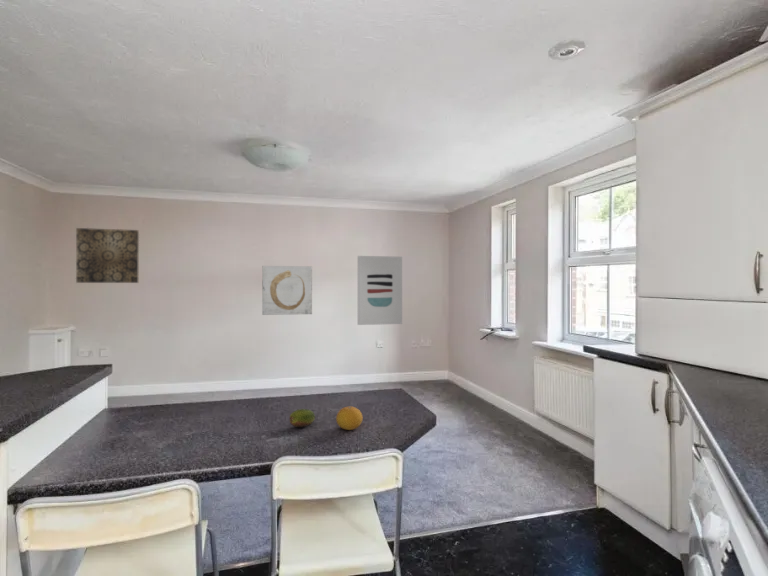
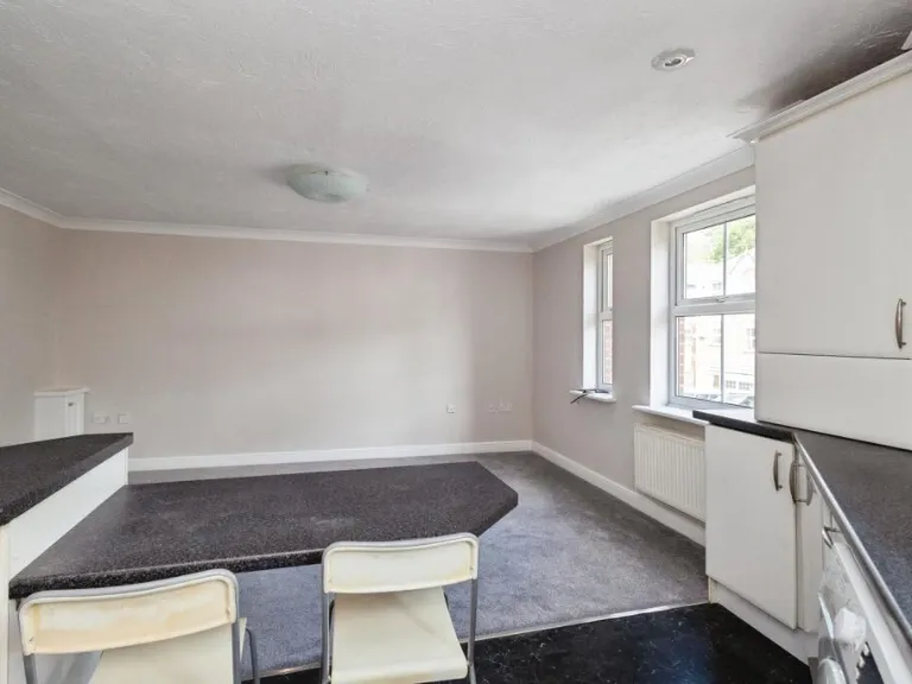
- wall art (108, 256)
- fruit (349, 417)
- wall art (380, 290)
- fruit (302, 417)
- wall art (287, 290)
